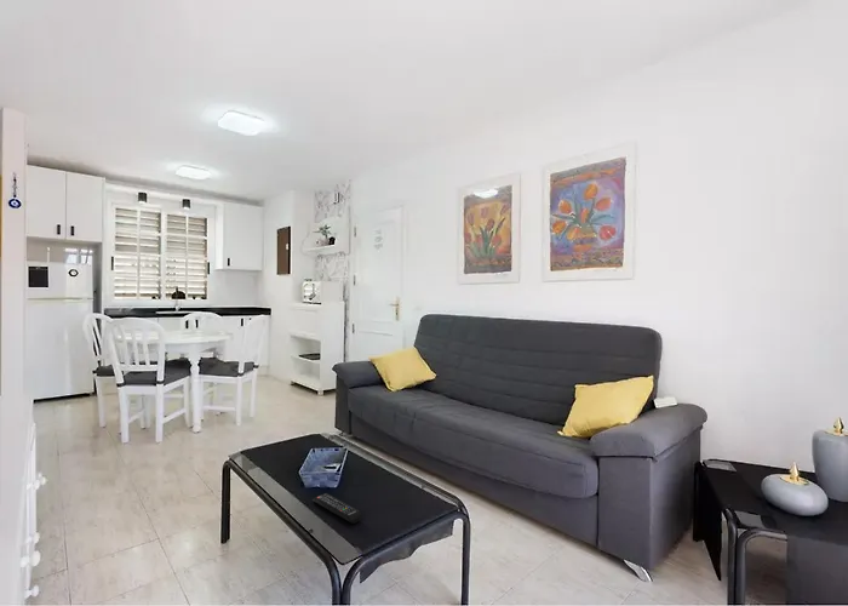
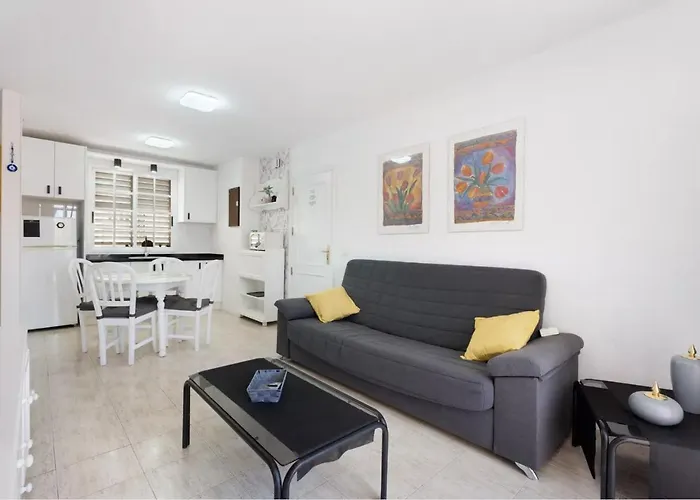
- remote control (336, 507)
